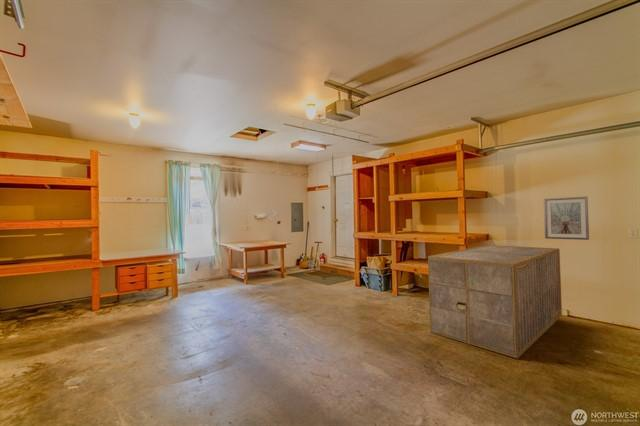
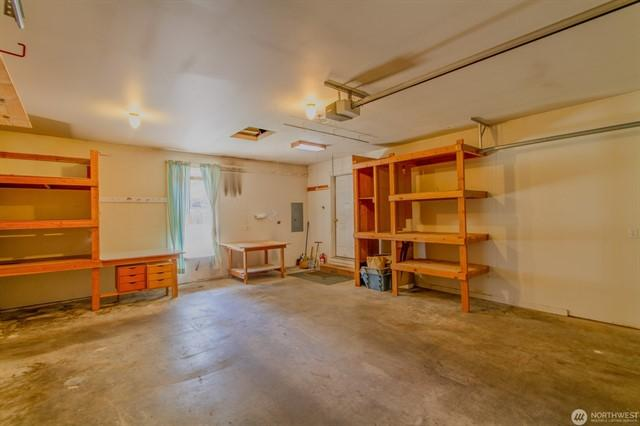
- picture frame (565, 218)
- storage cabinet (498, 287)
